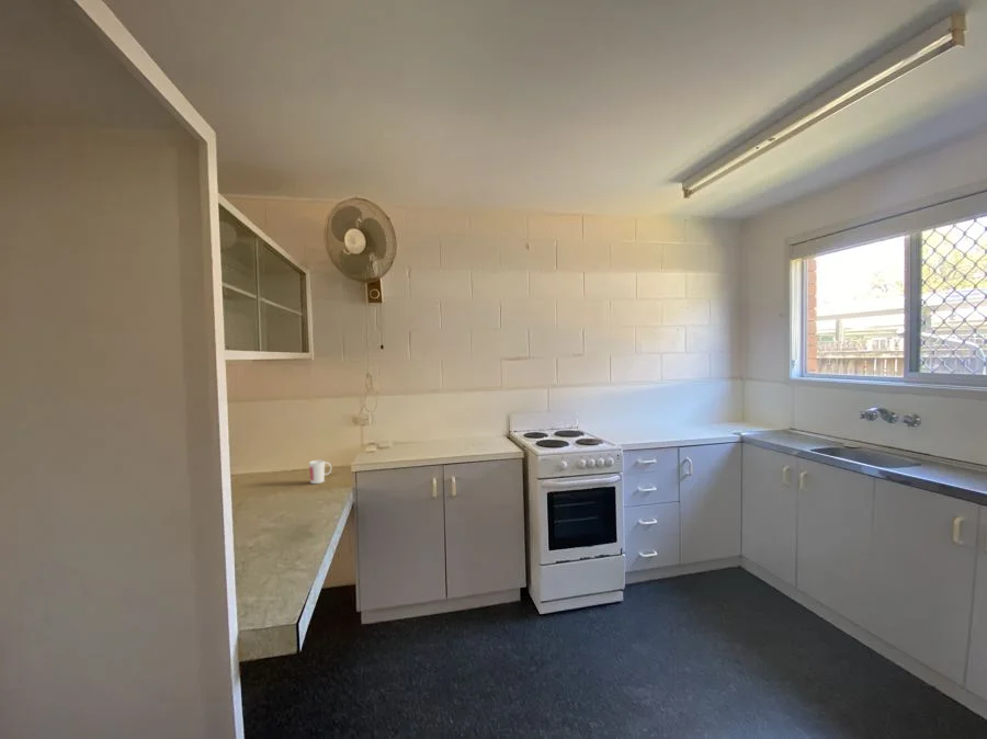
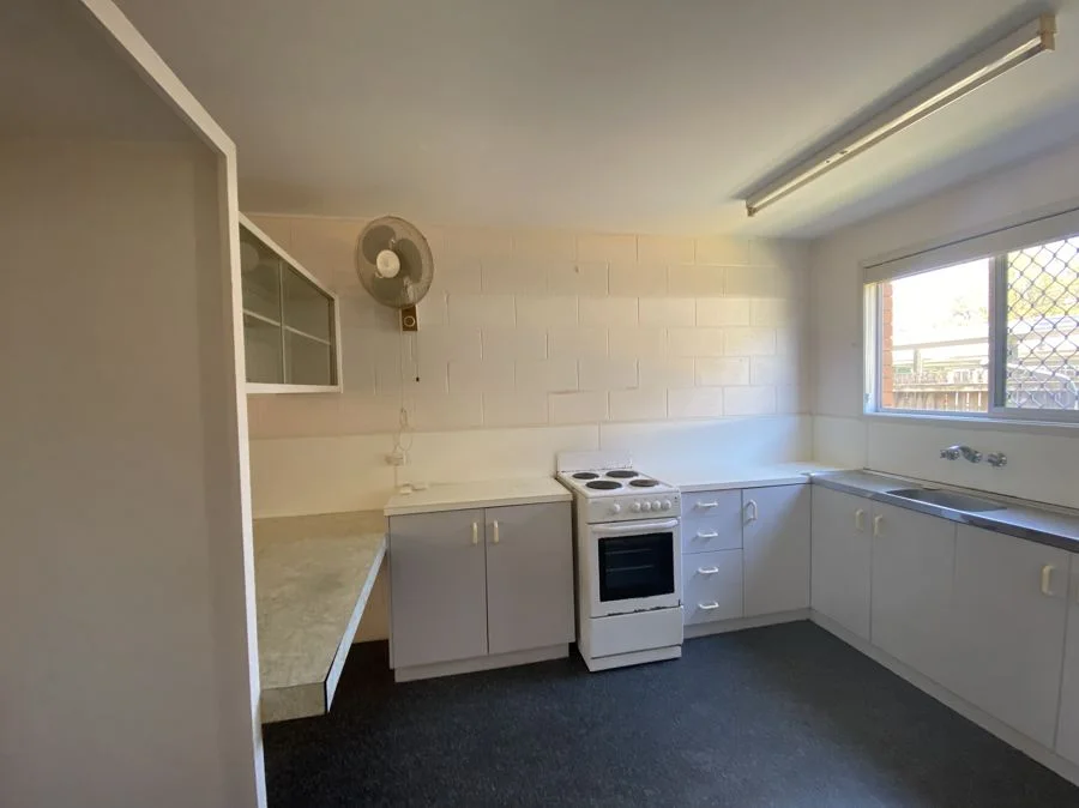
- mug (320, 470)
